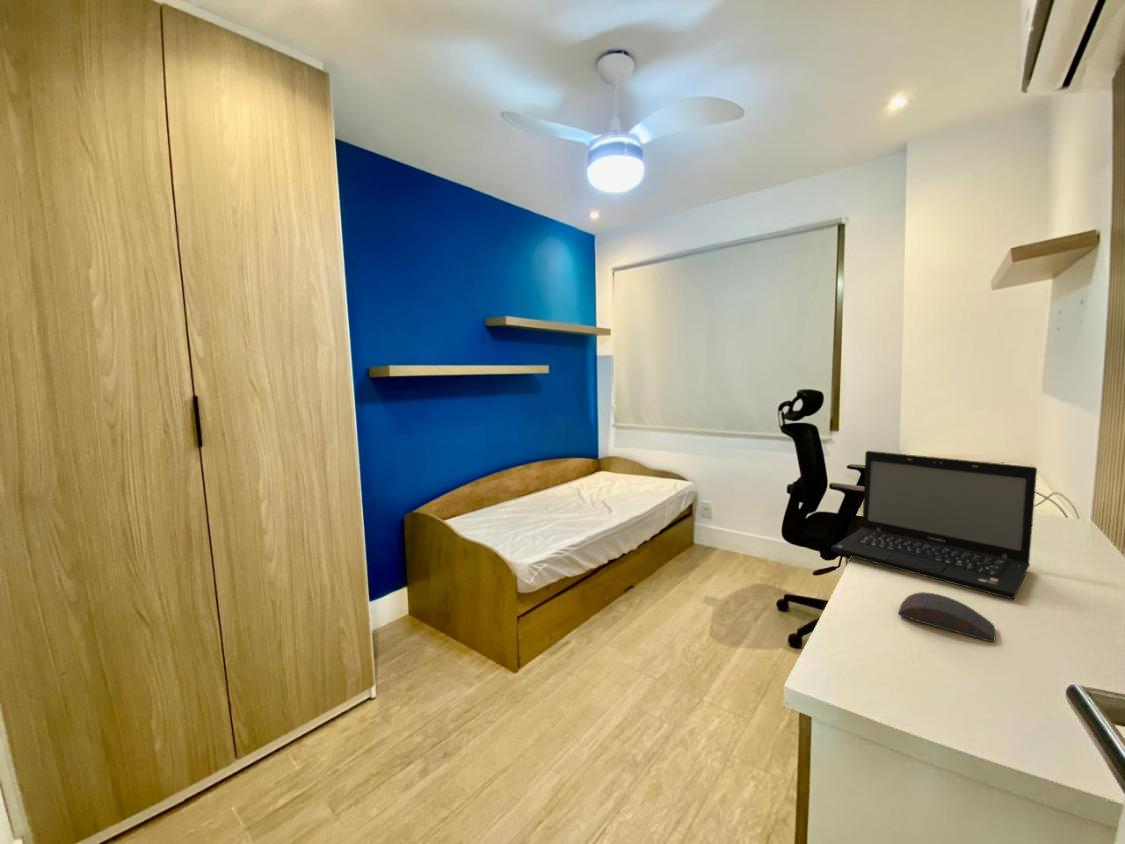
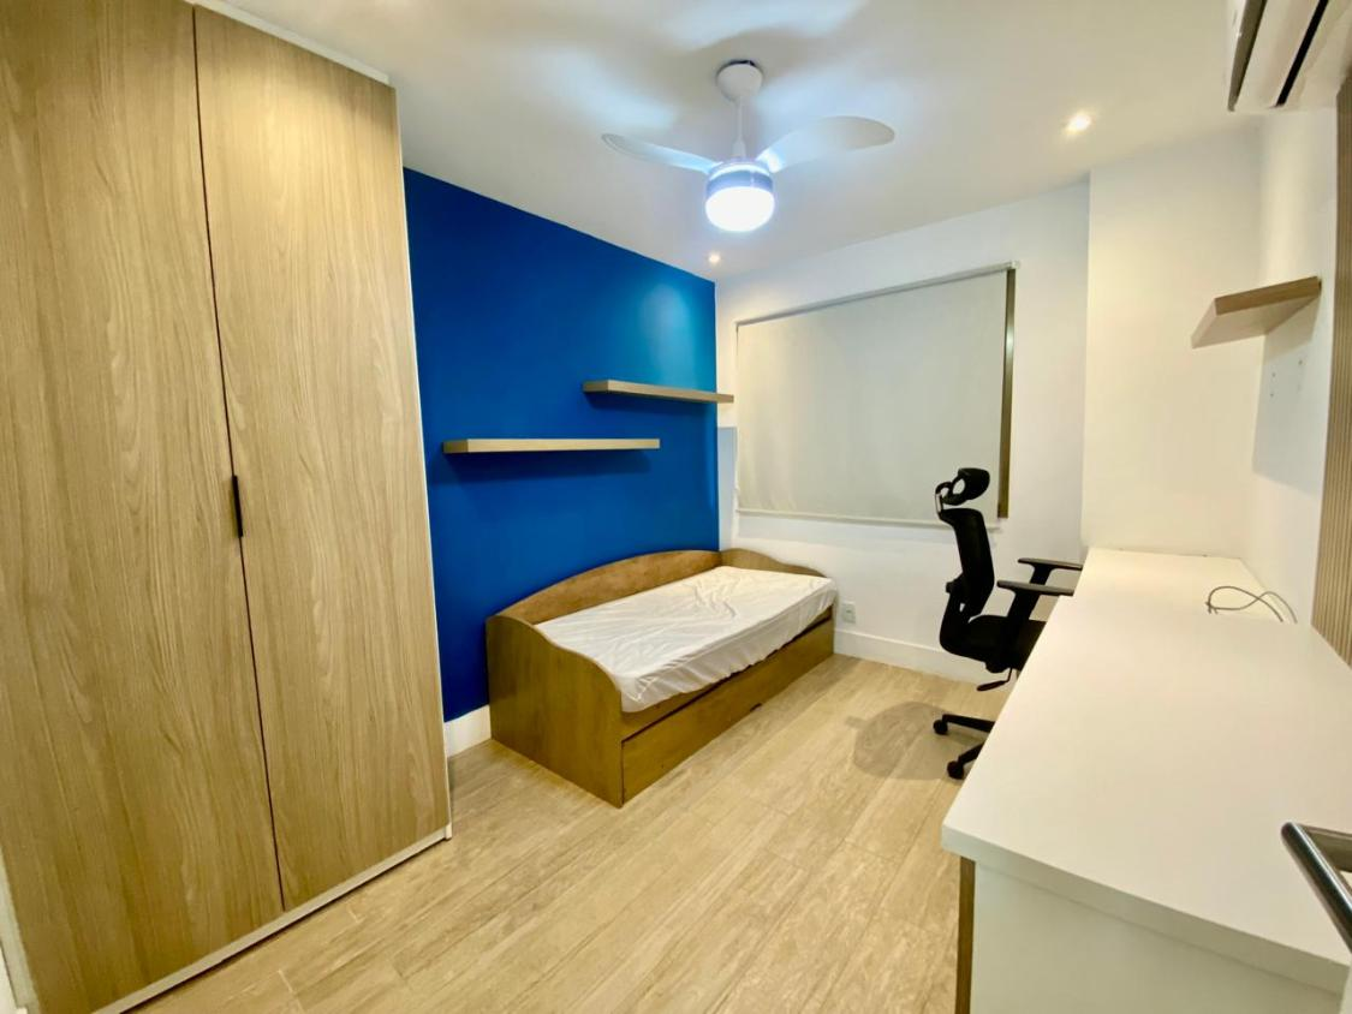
- laptop (927, 513)
- computer mouse (945, 612)
